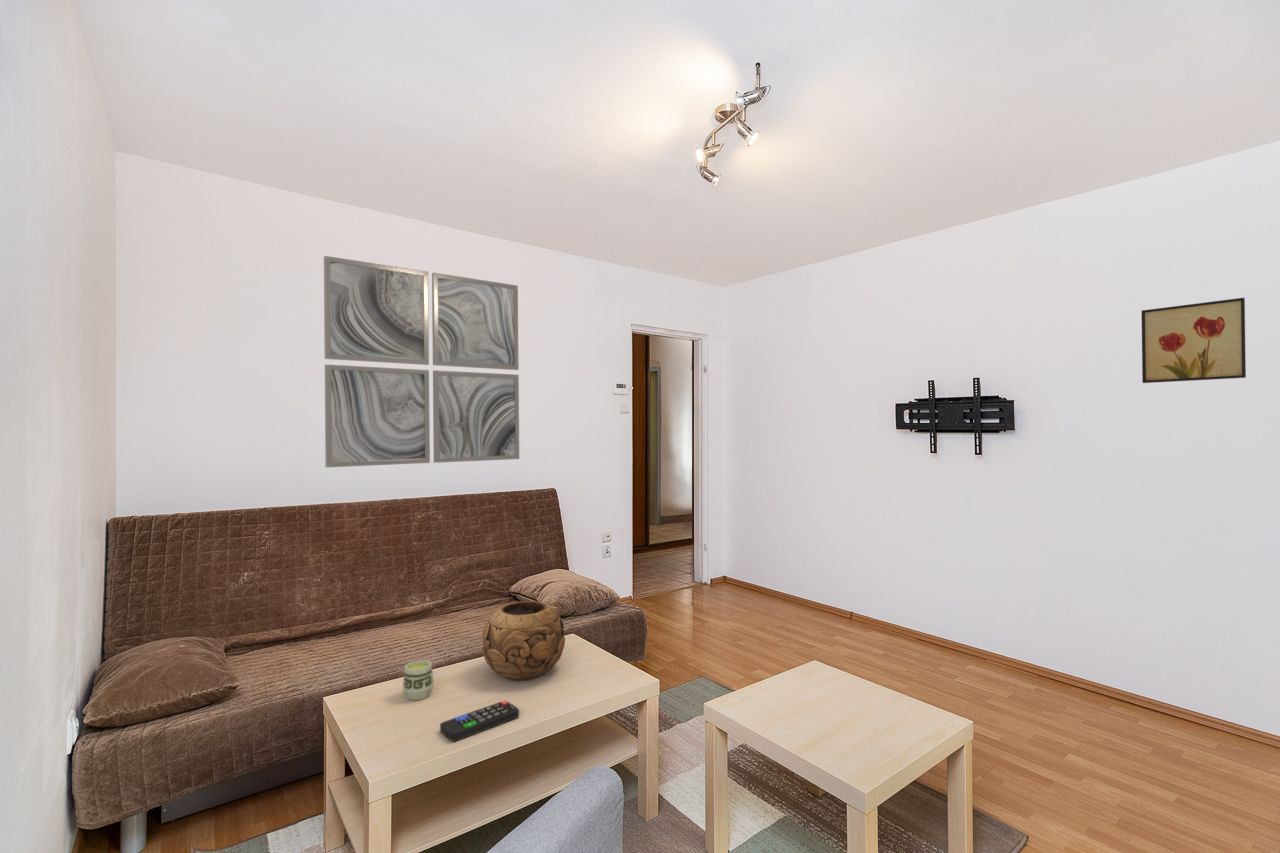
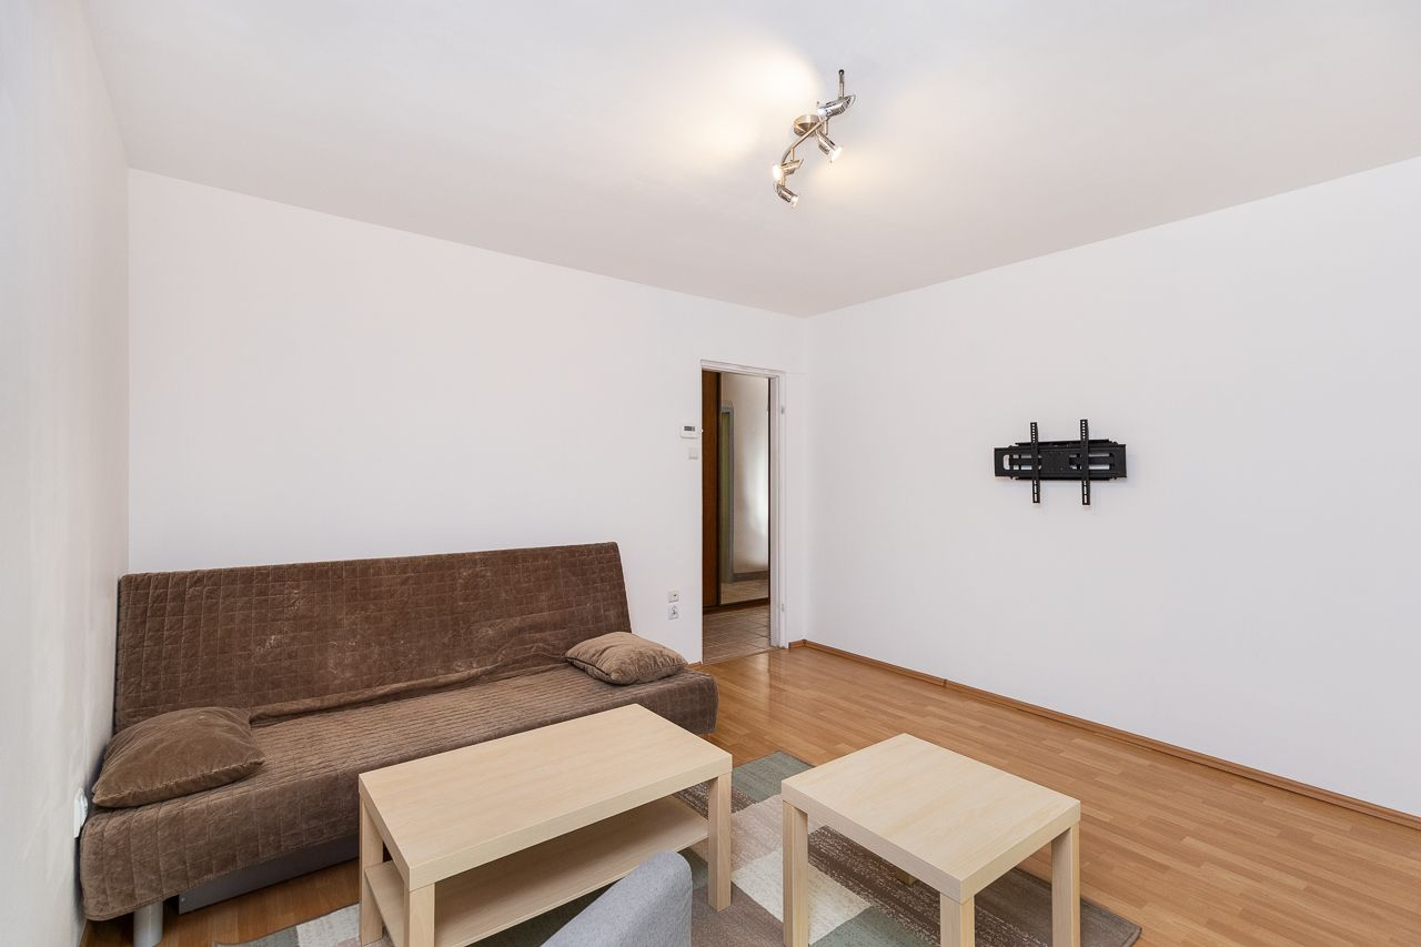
- remote control (480, 719)
- wall art (1191, 342)
- wall art (428, 370)
- decorative bowl (524, 639)
- cup (418, 680)
